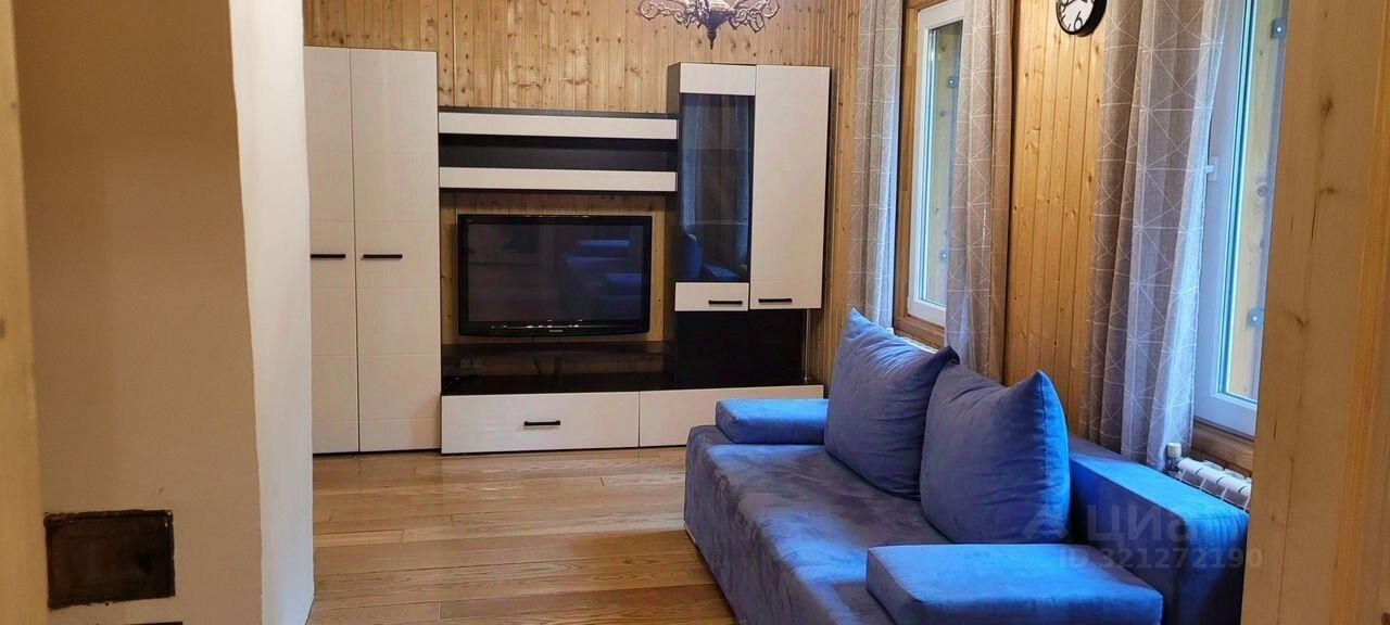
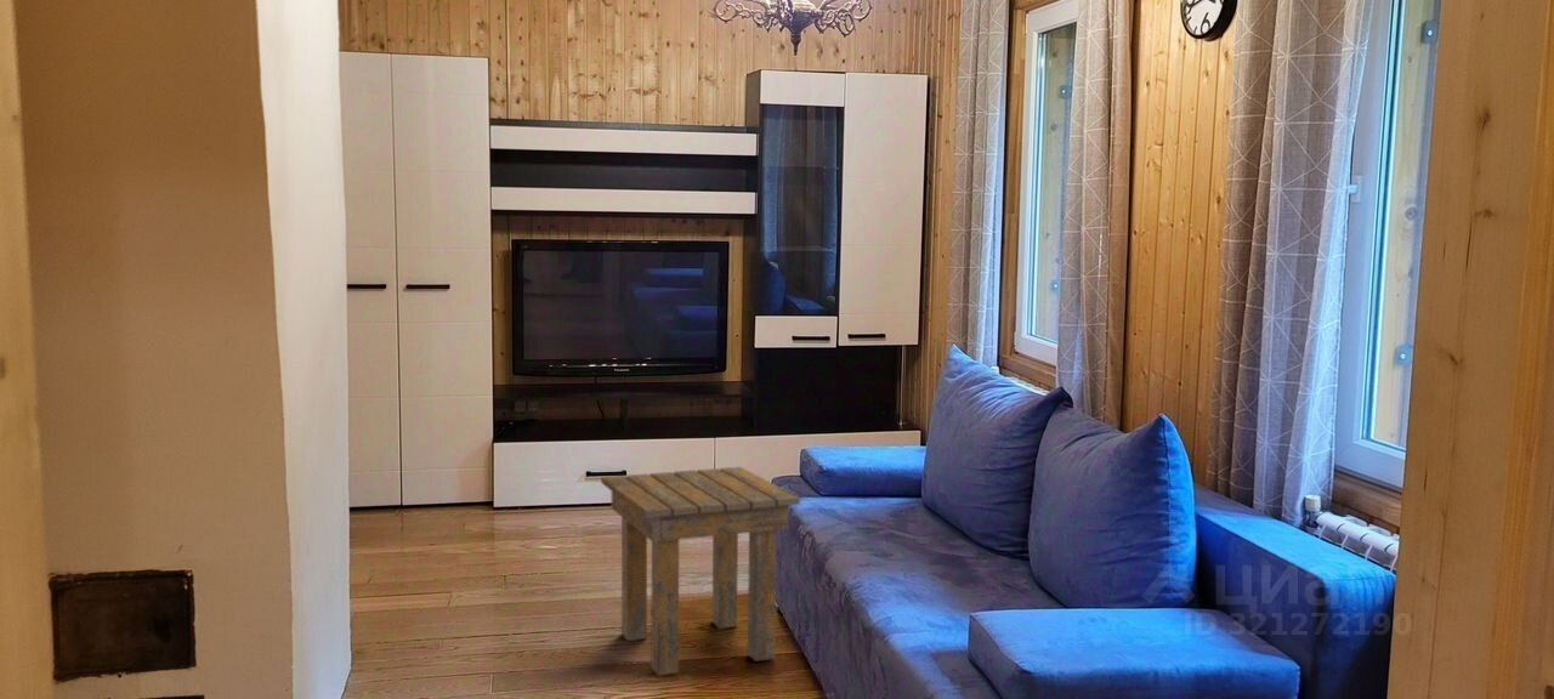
+ side table (713, 567)
